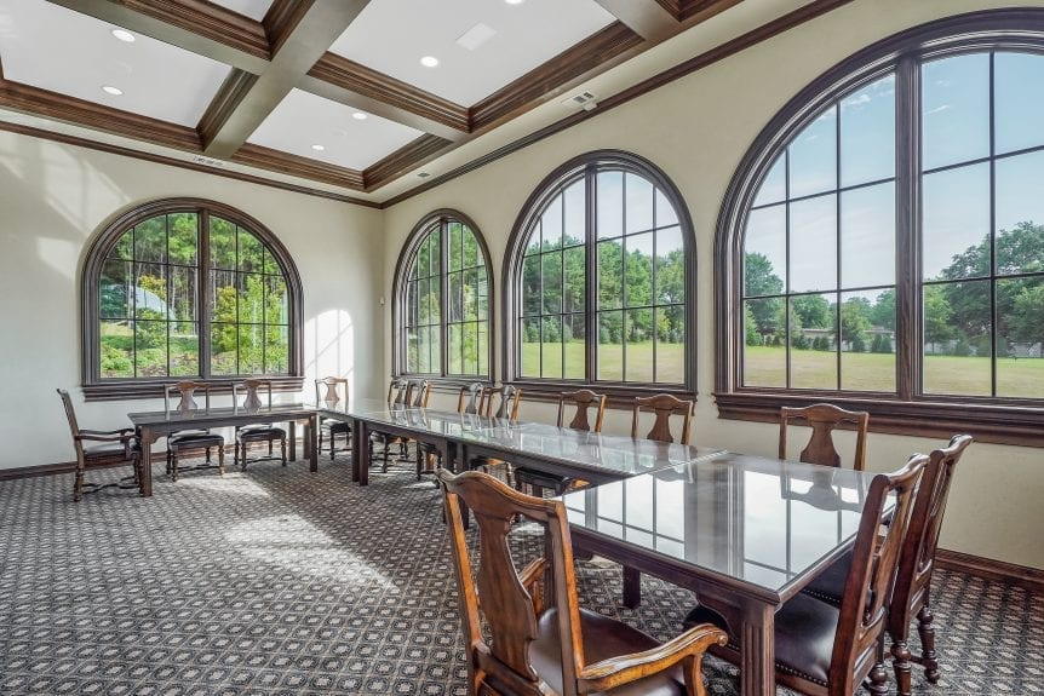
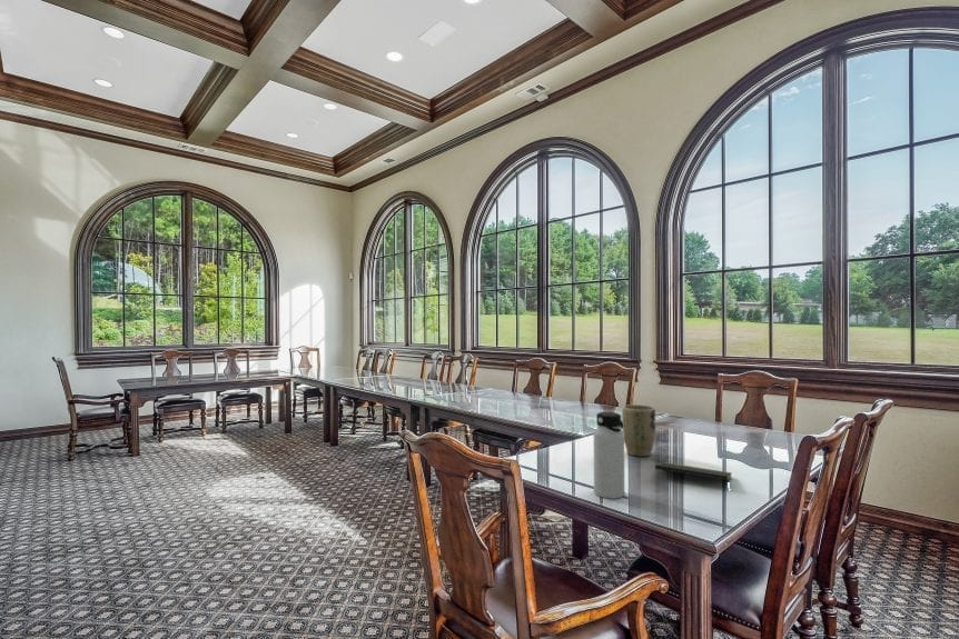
+ water bottle (609, 453)
+ notepad (693, 470)
+ plant pot (639, 430)
